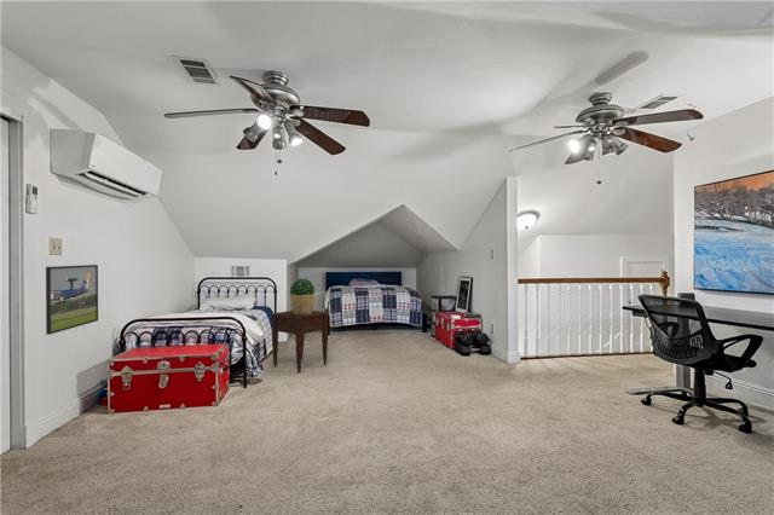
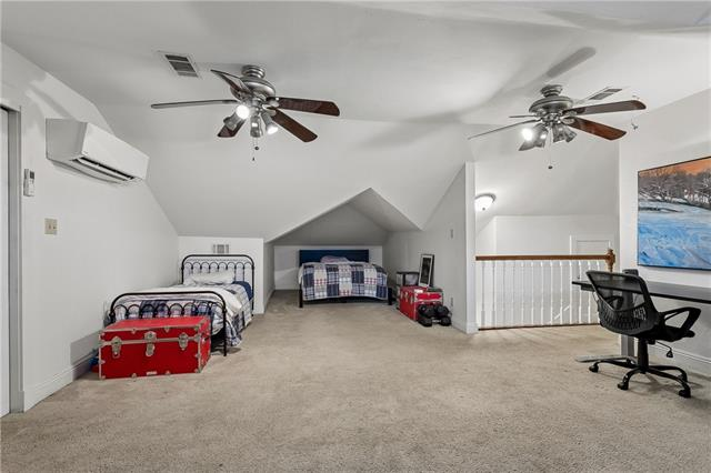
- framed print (74, 296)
- nightstand (300, 338)
- potted plant (302, 296)
